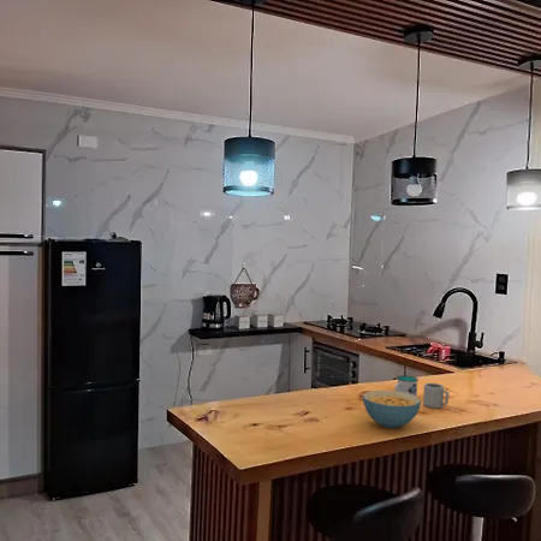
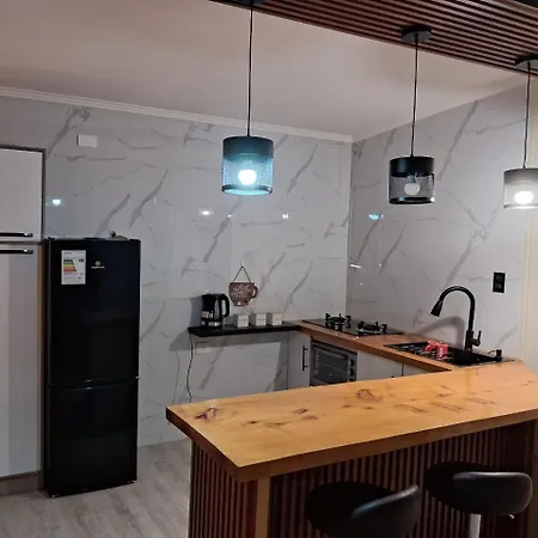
- mug (404, 387)
- cereal bowl (391, 411)
- cup (435, 396)
